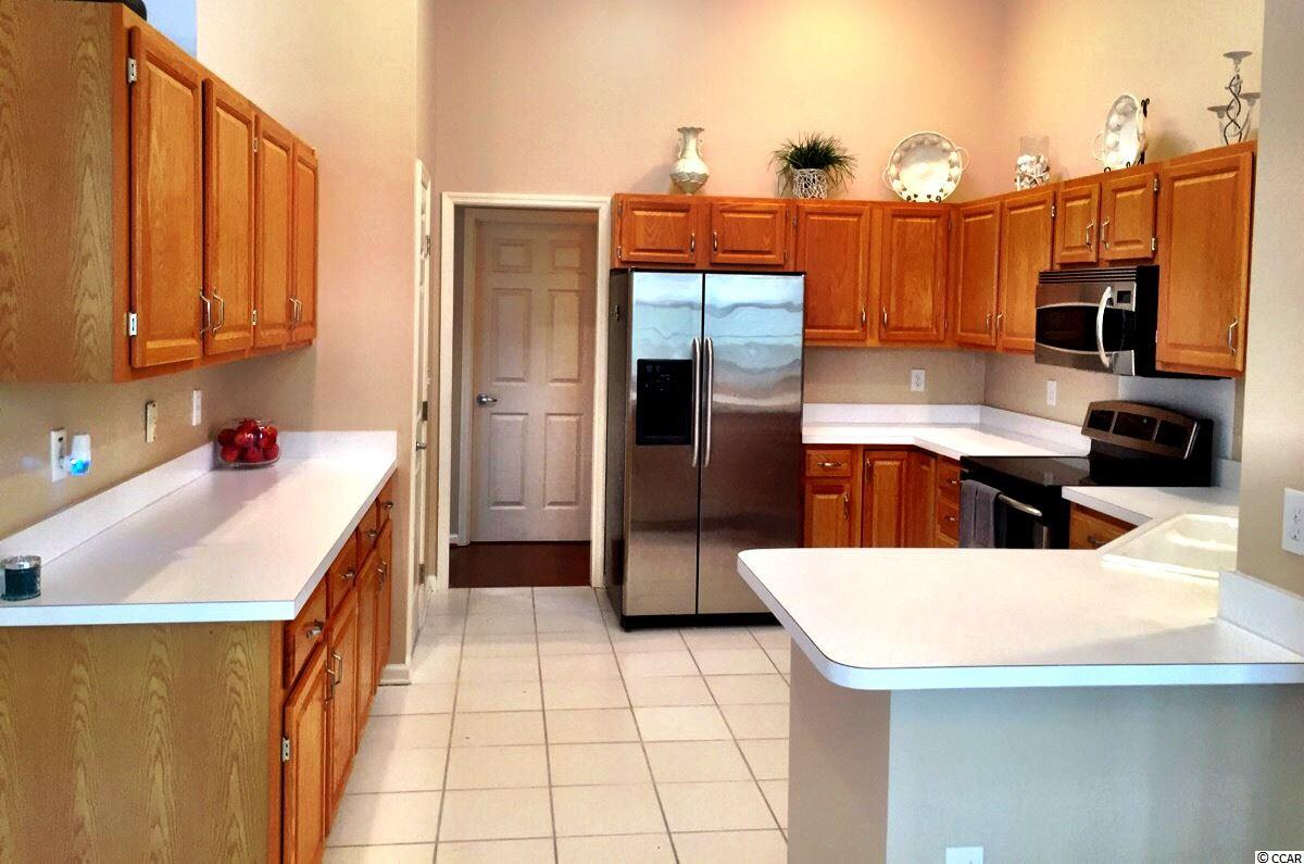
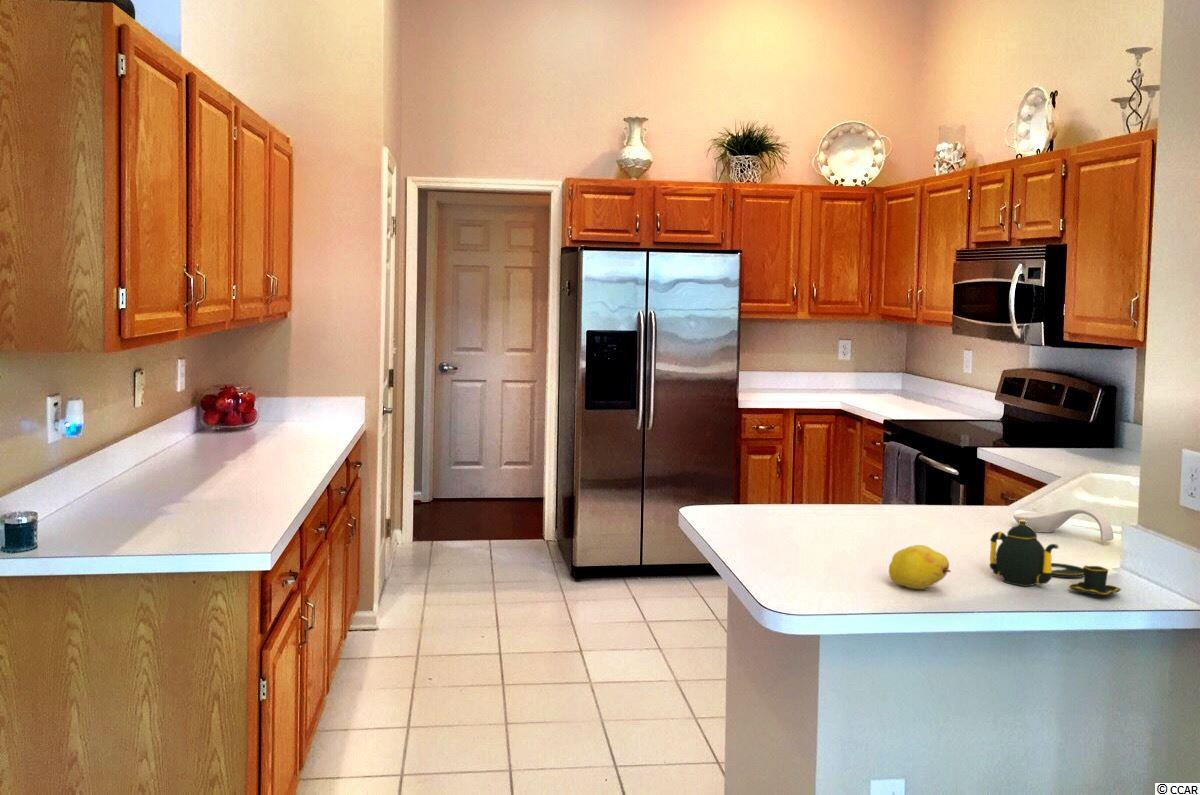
+ spoon rest (1062, 519)
+ fruit (920, 566)
+ teapot (1057, 548)
